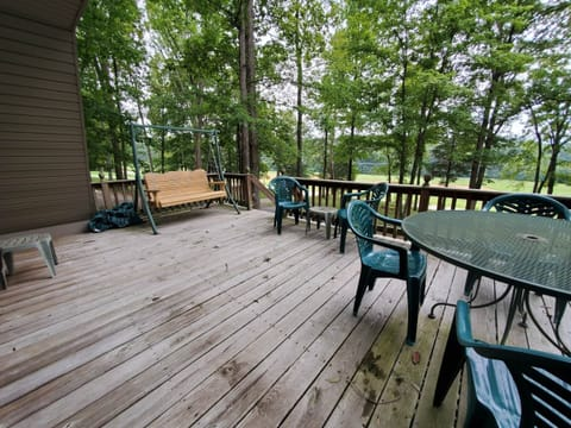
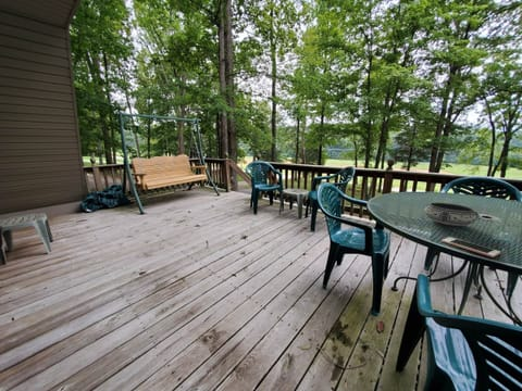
+ bowl (449, 215)
+ cell phone (469, 245)
